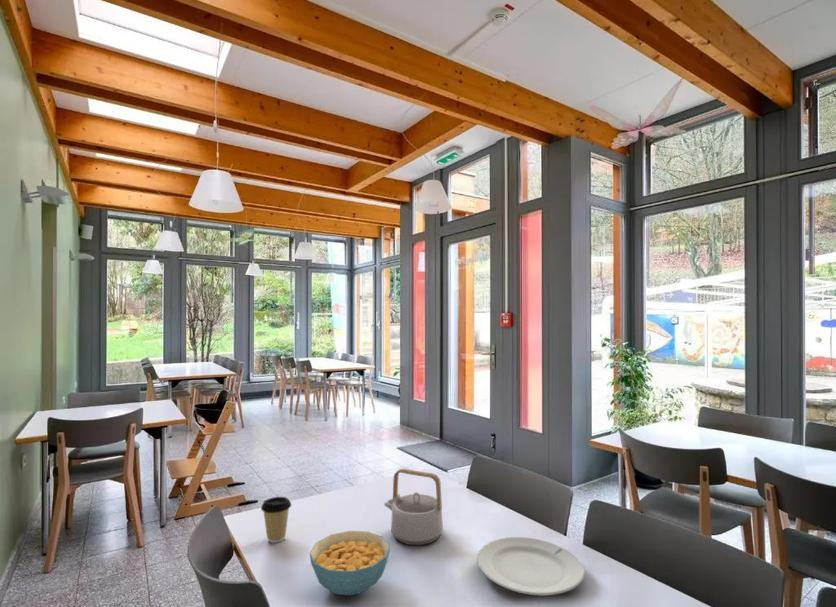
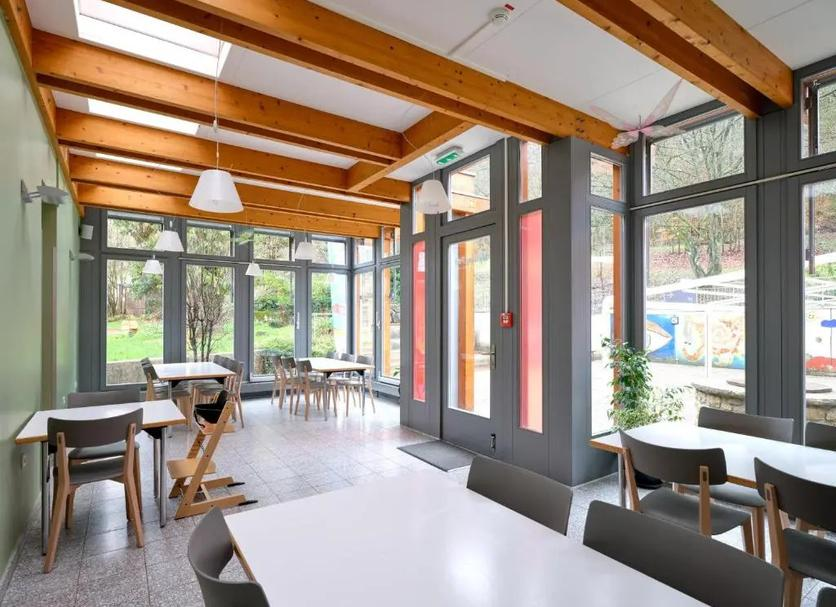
- chinaware (529, 566)
- cereal bowl (350, 568)
- teapot (412, 502)
- coffee cup (276, 519)
